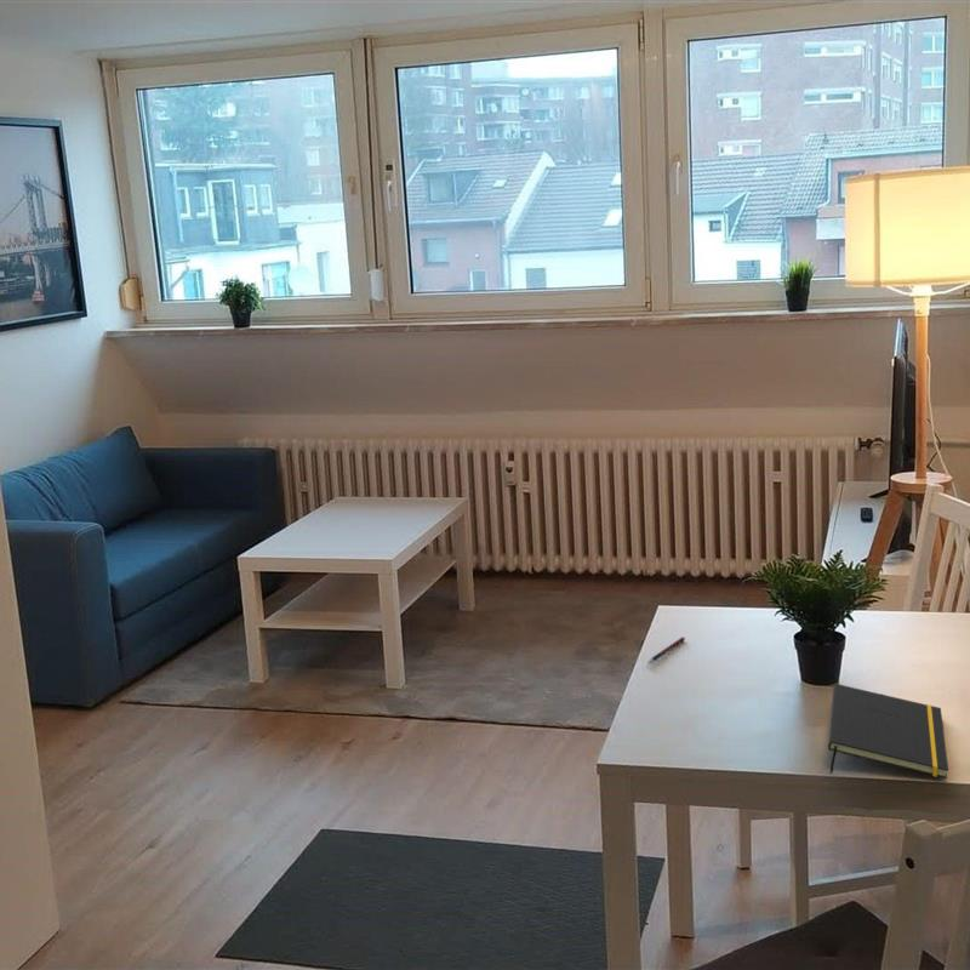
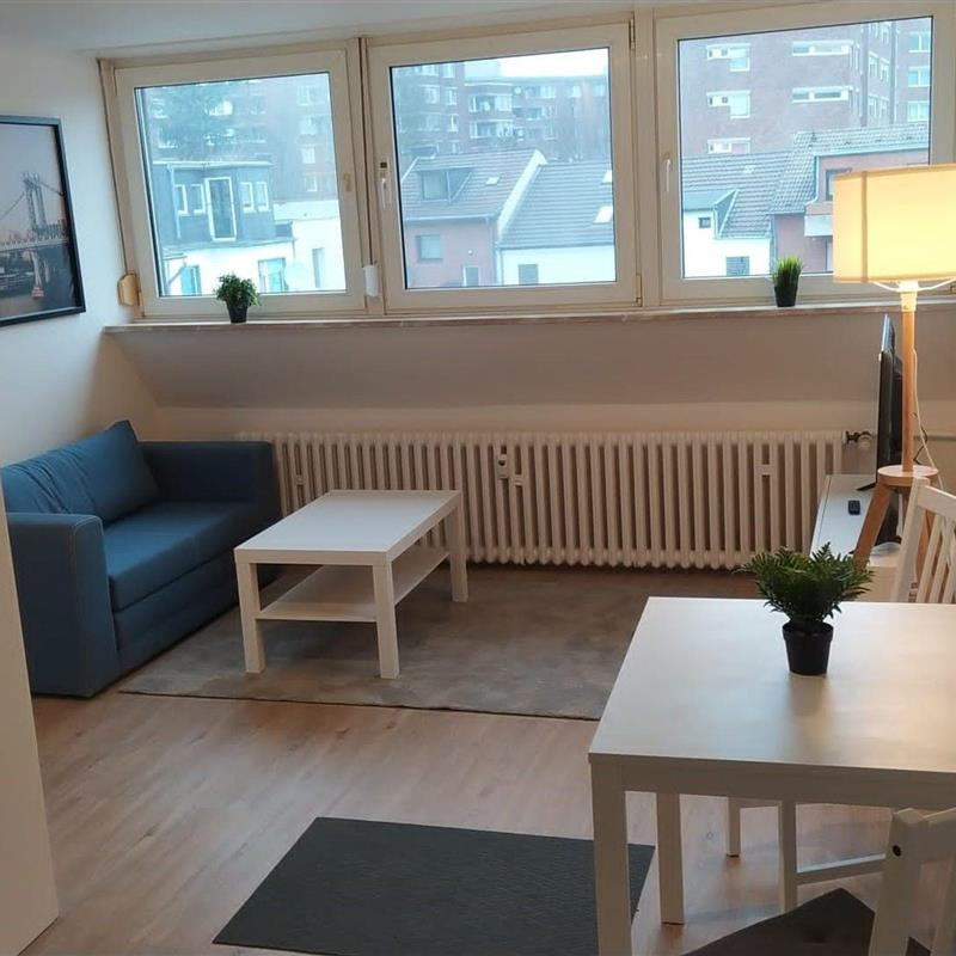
- notepad (886, 728)
- pen (666, 650)
